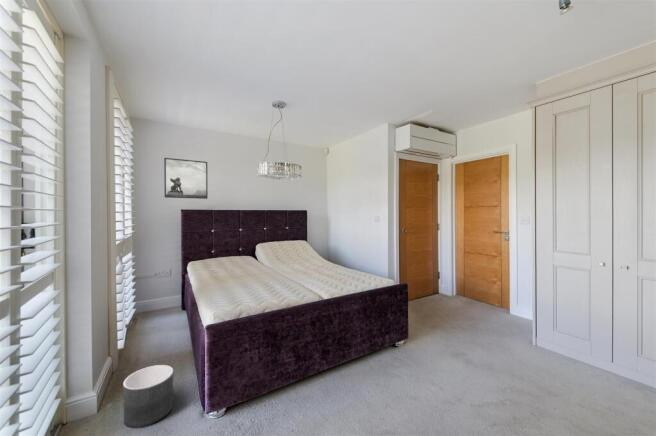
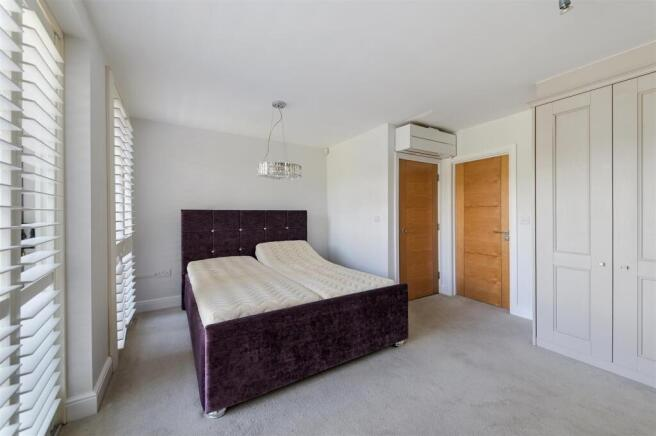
- planter (149, 394)
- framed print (186, 179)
